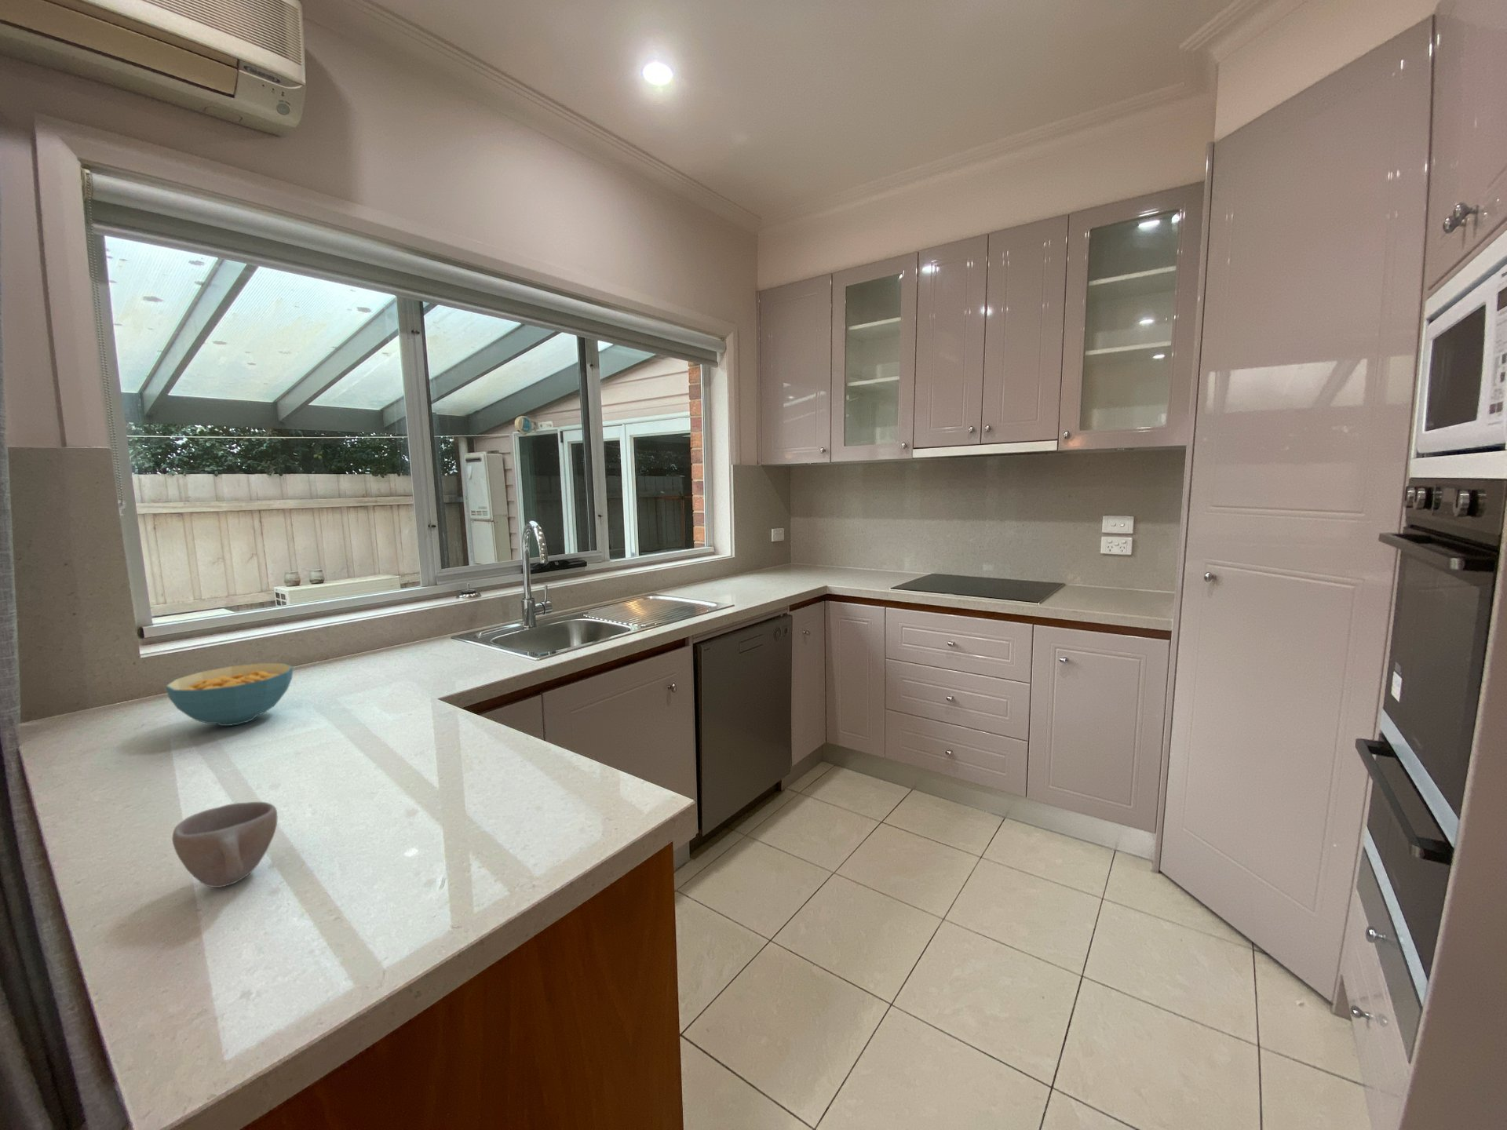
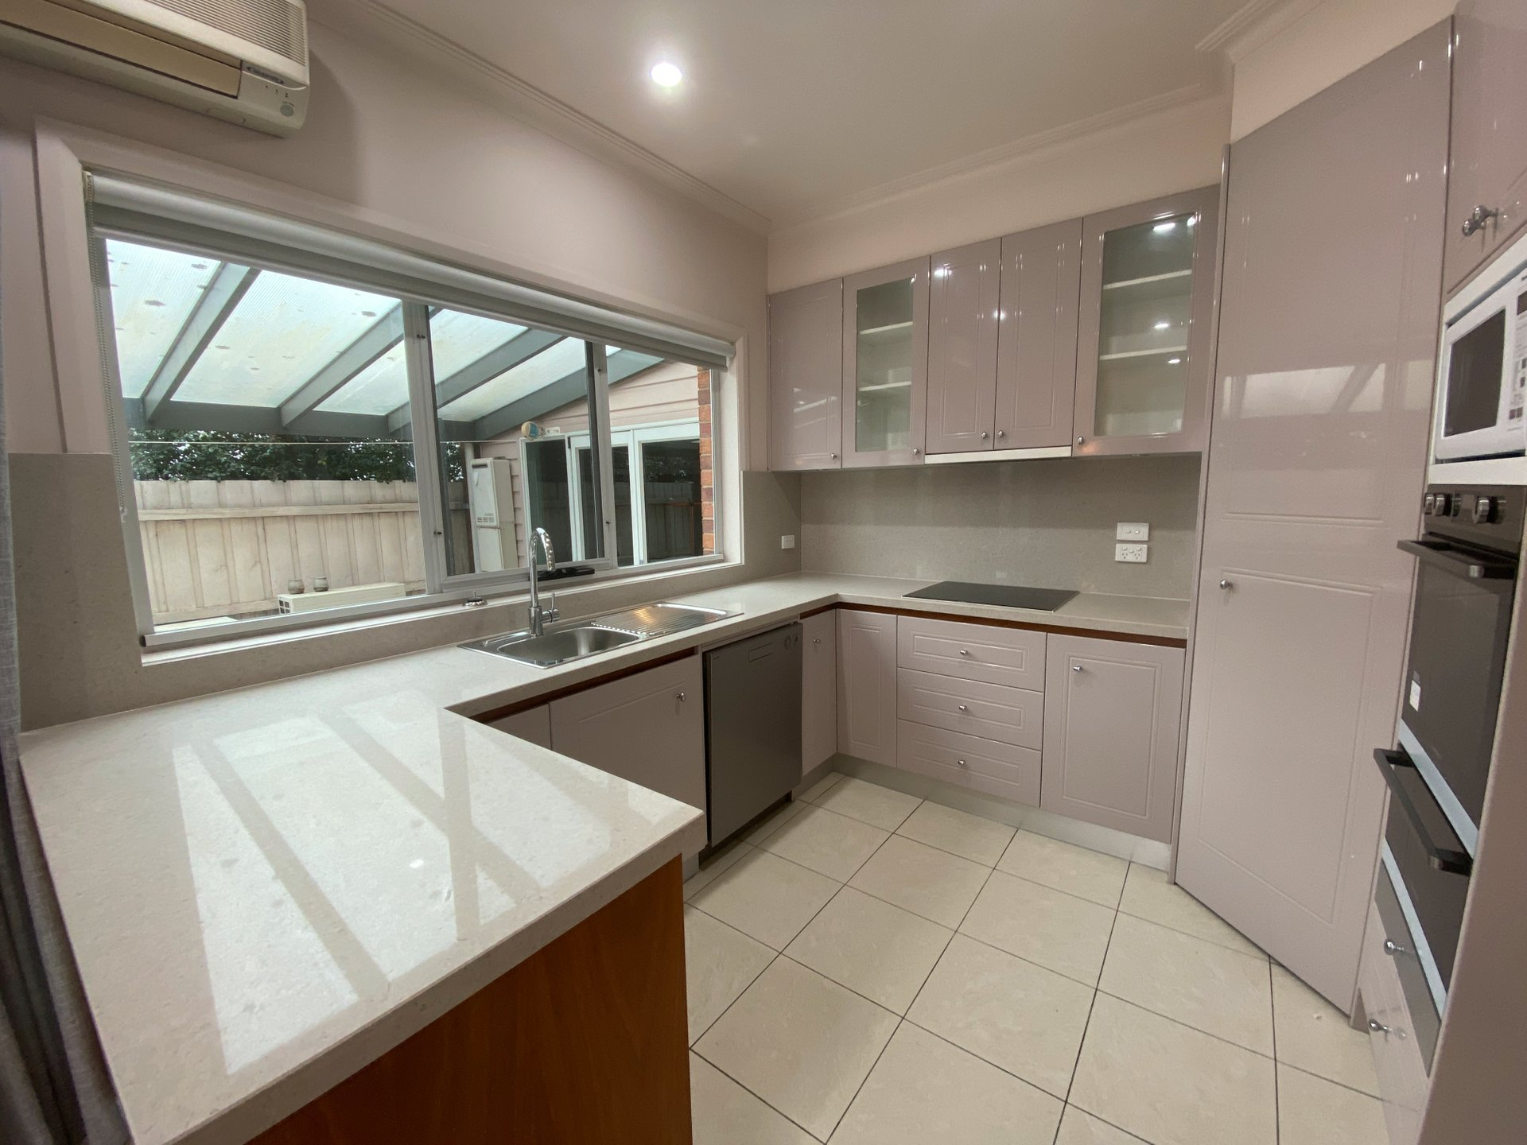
- cup (231, 850)
- cereal bowl (235, 698)
